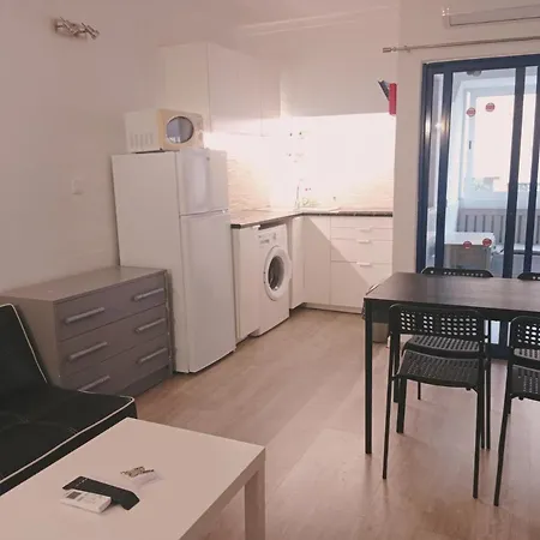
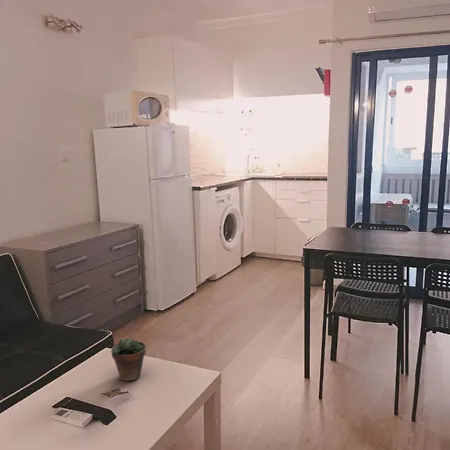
+ succulent plant (128, 350)
